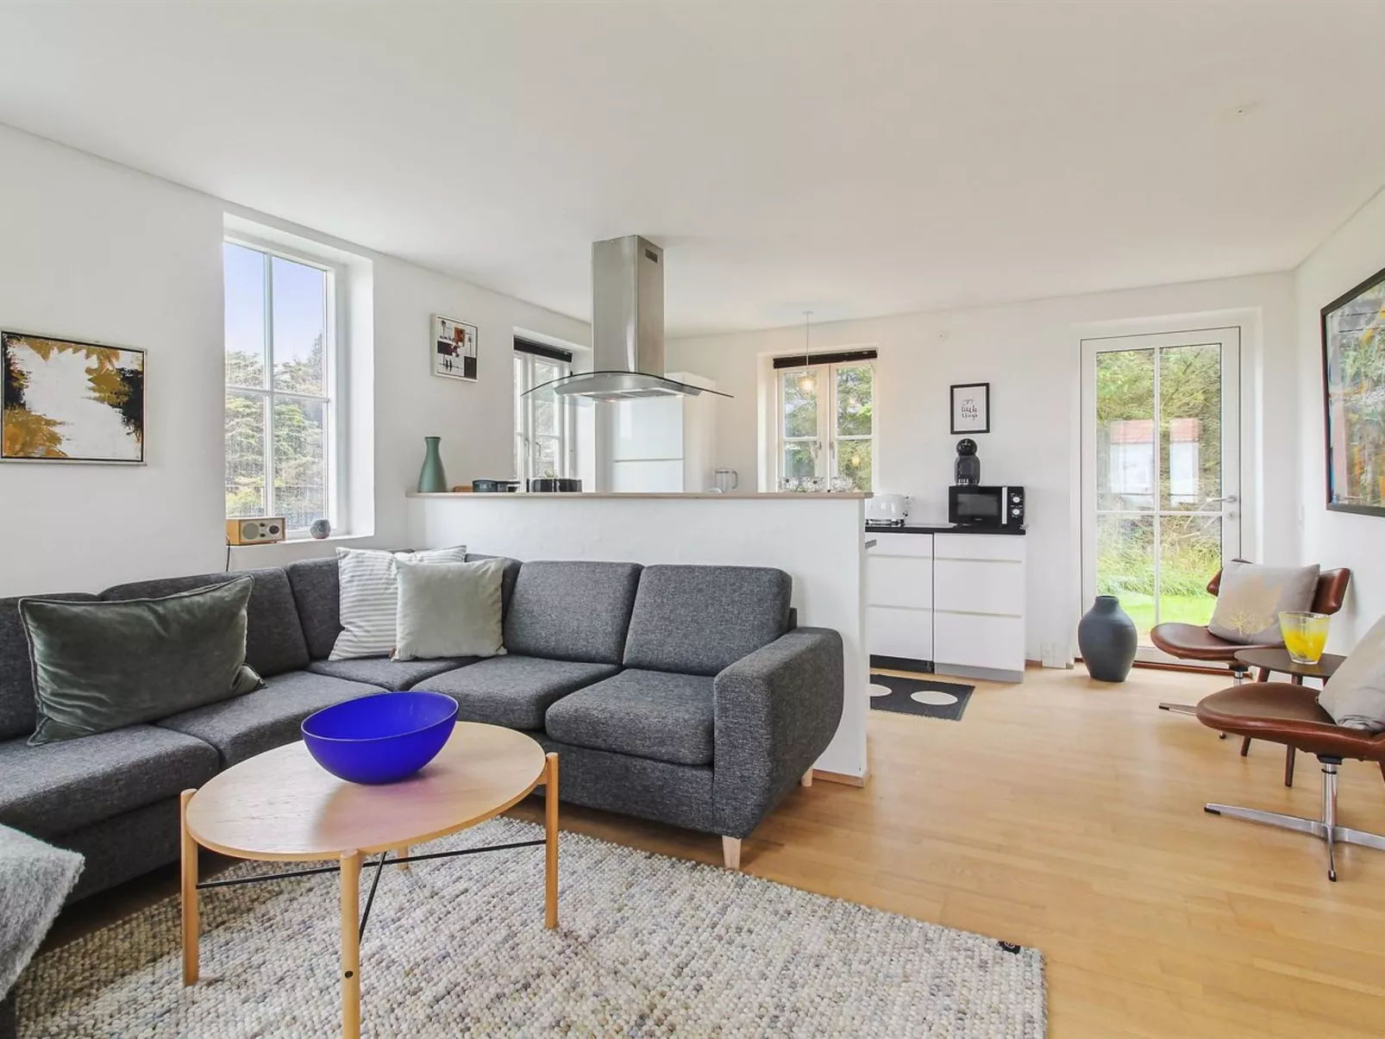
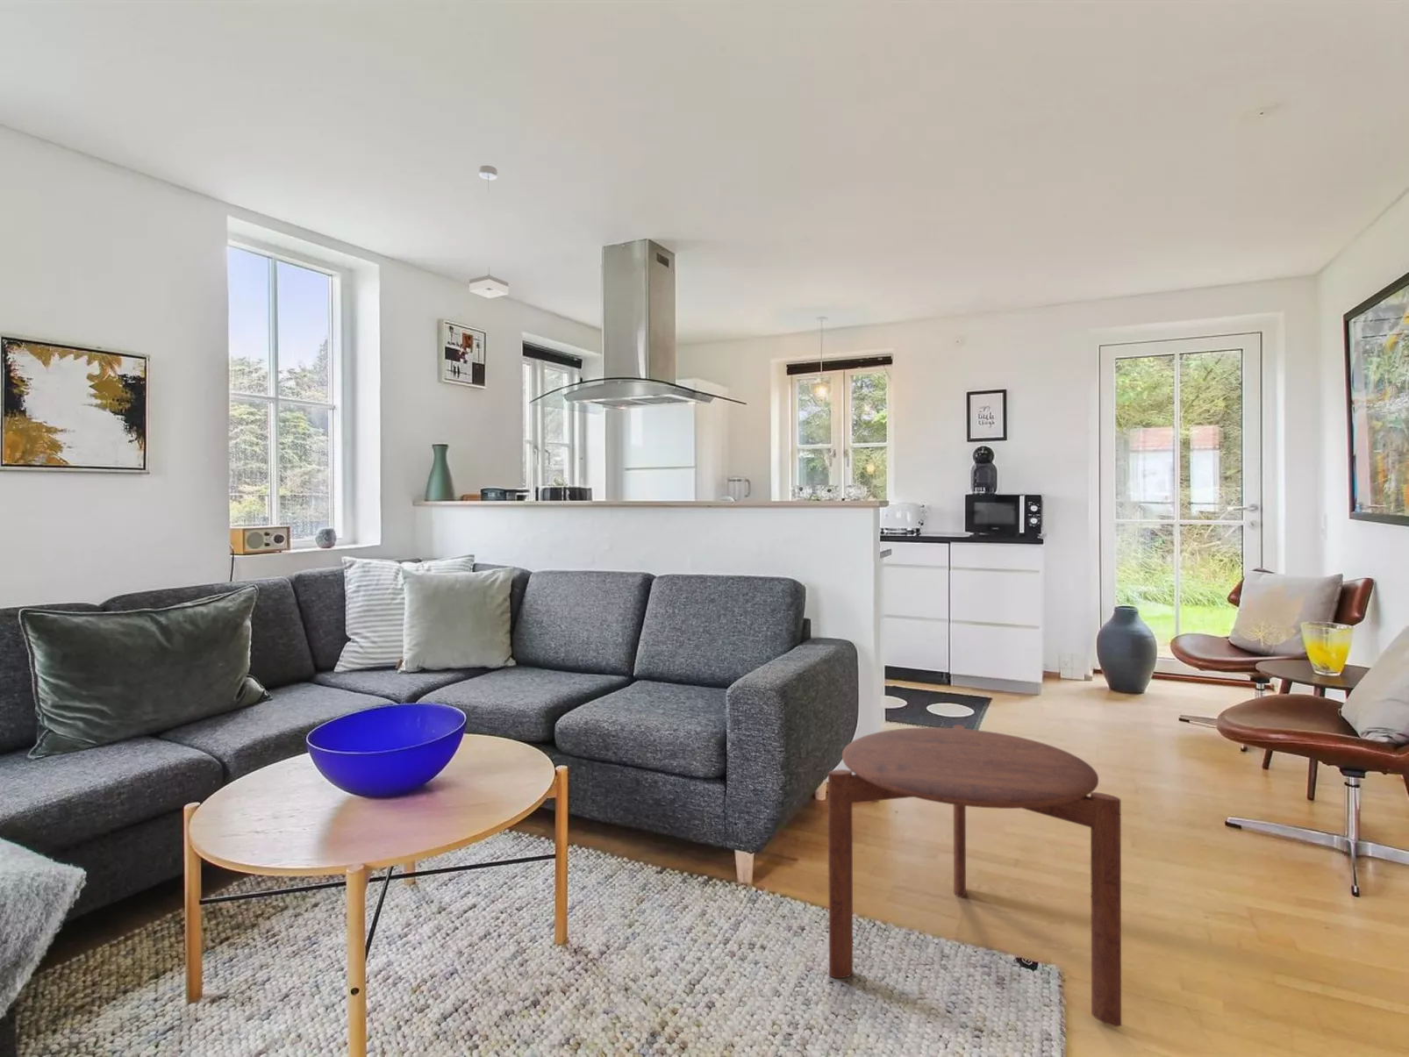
+ side table (964, 850)
+ pendant lamp (489, 269)
